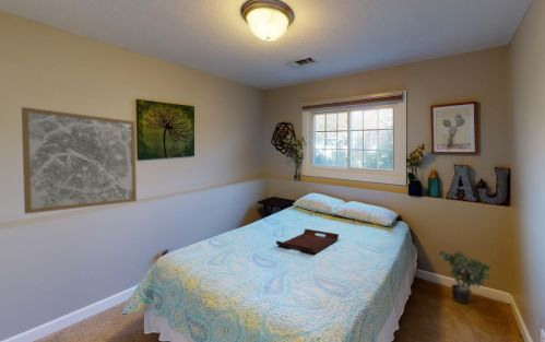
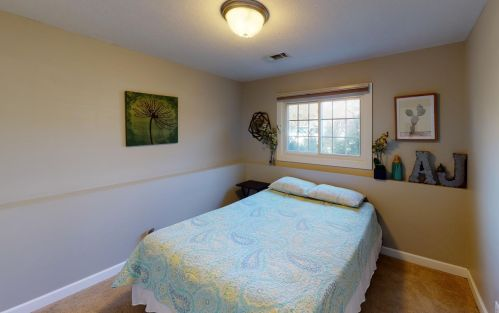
- serving tray (308, 239)
- wall art (86, 161)
- potted plant (462, 276)
